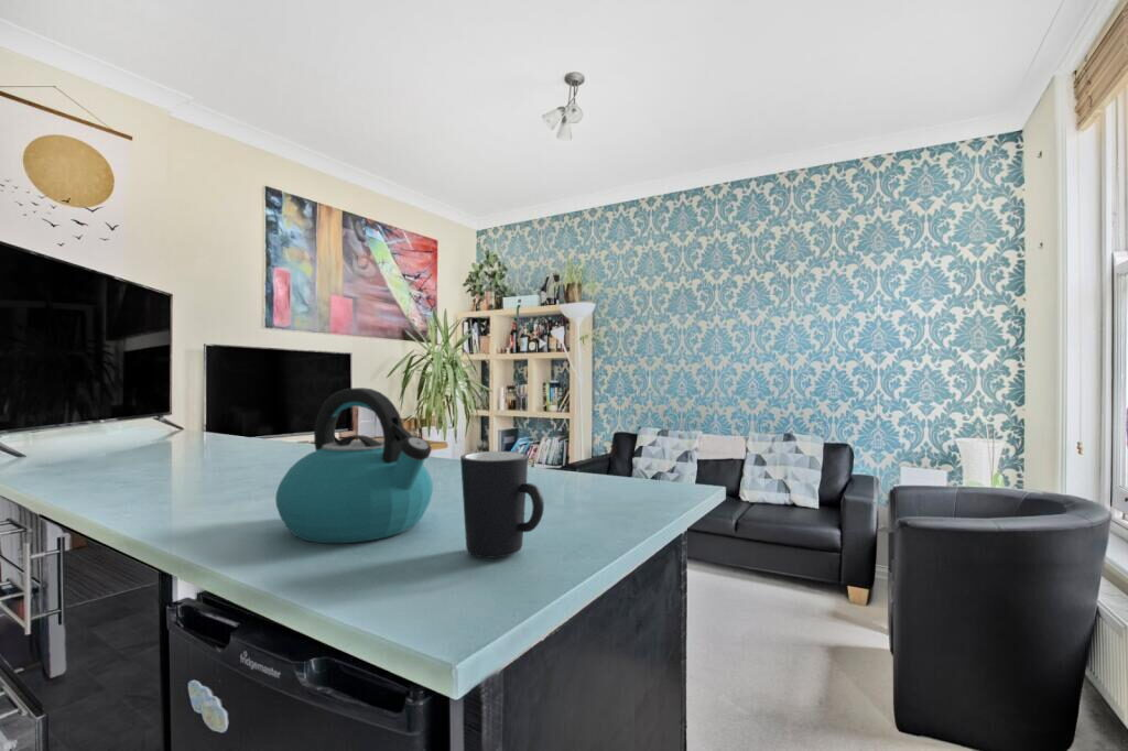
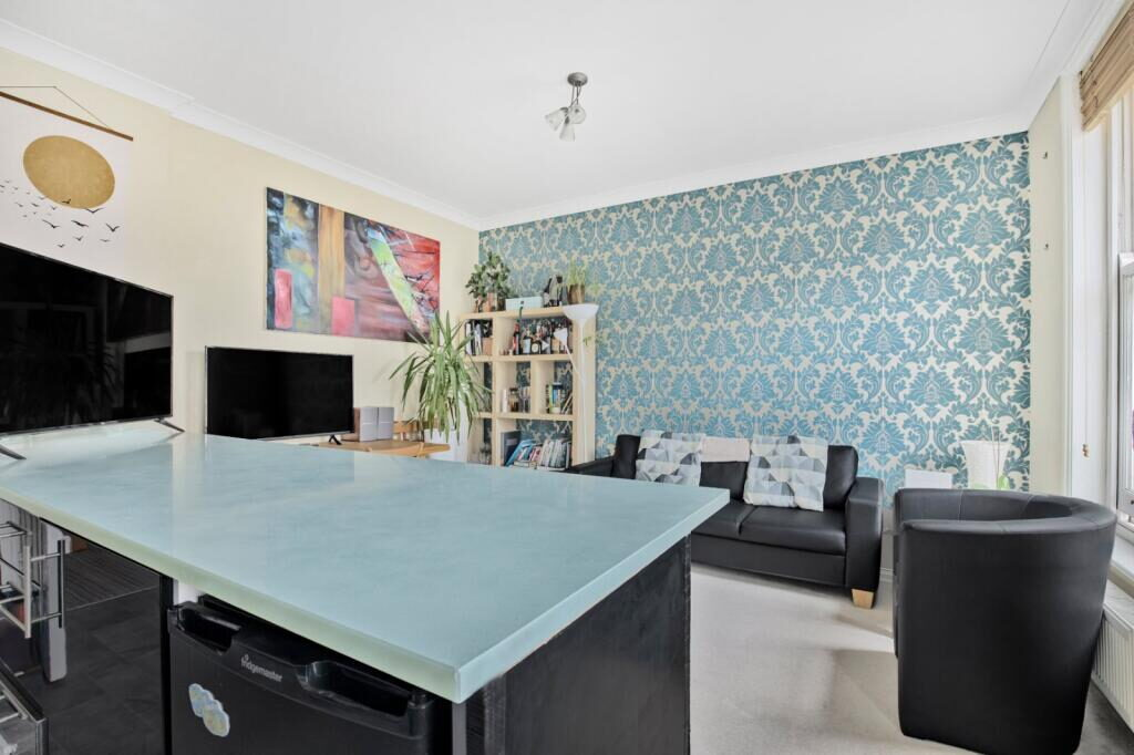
- kettle (365, 457)
- mug (503, 504)
